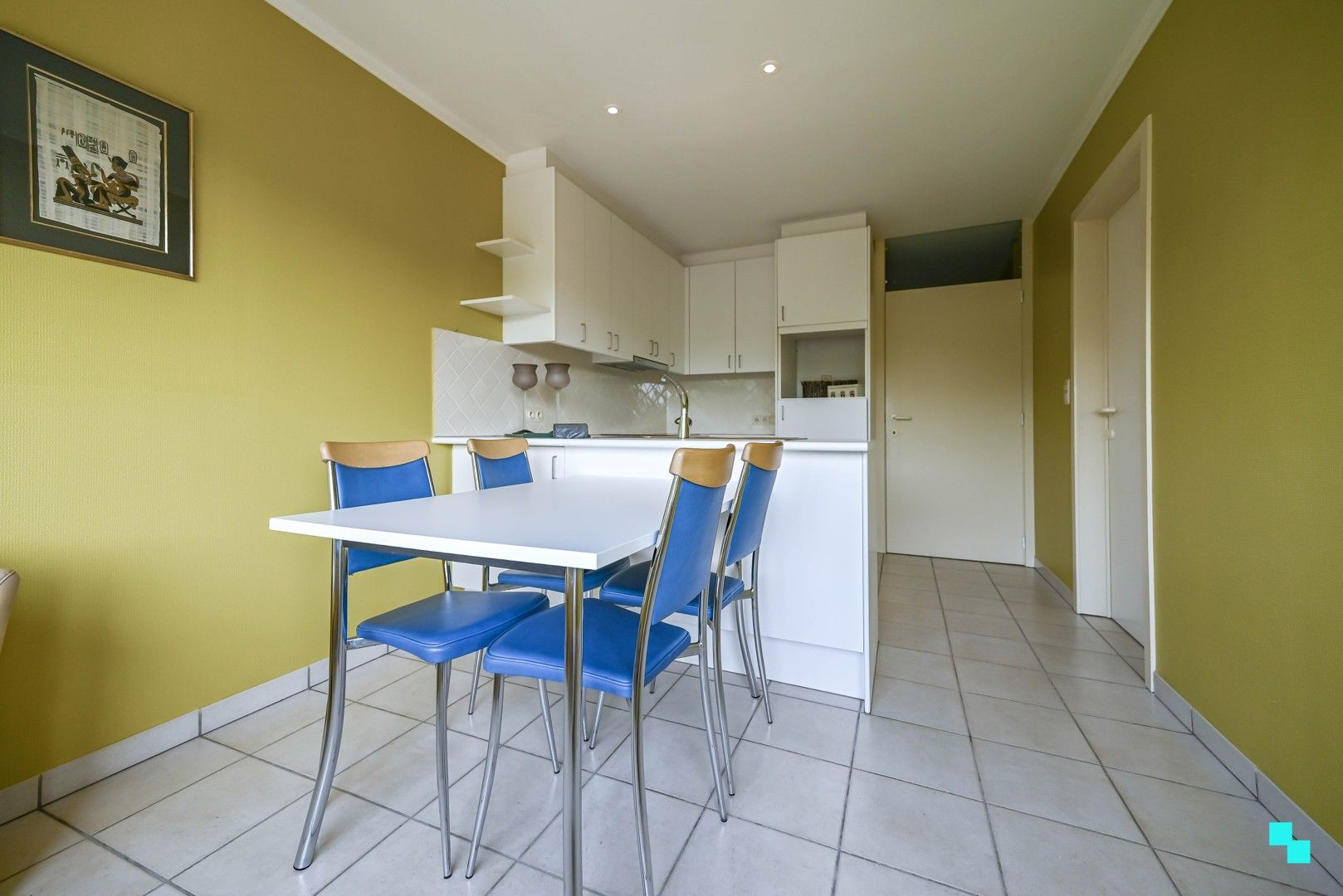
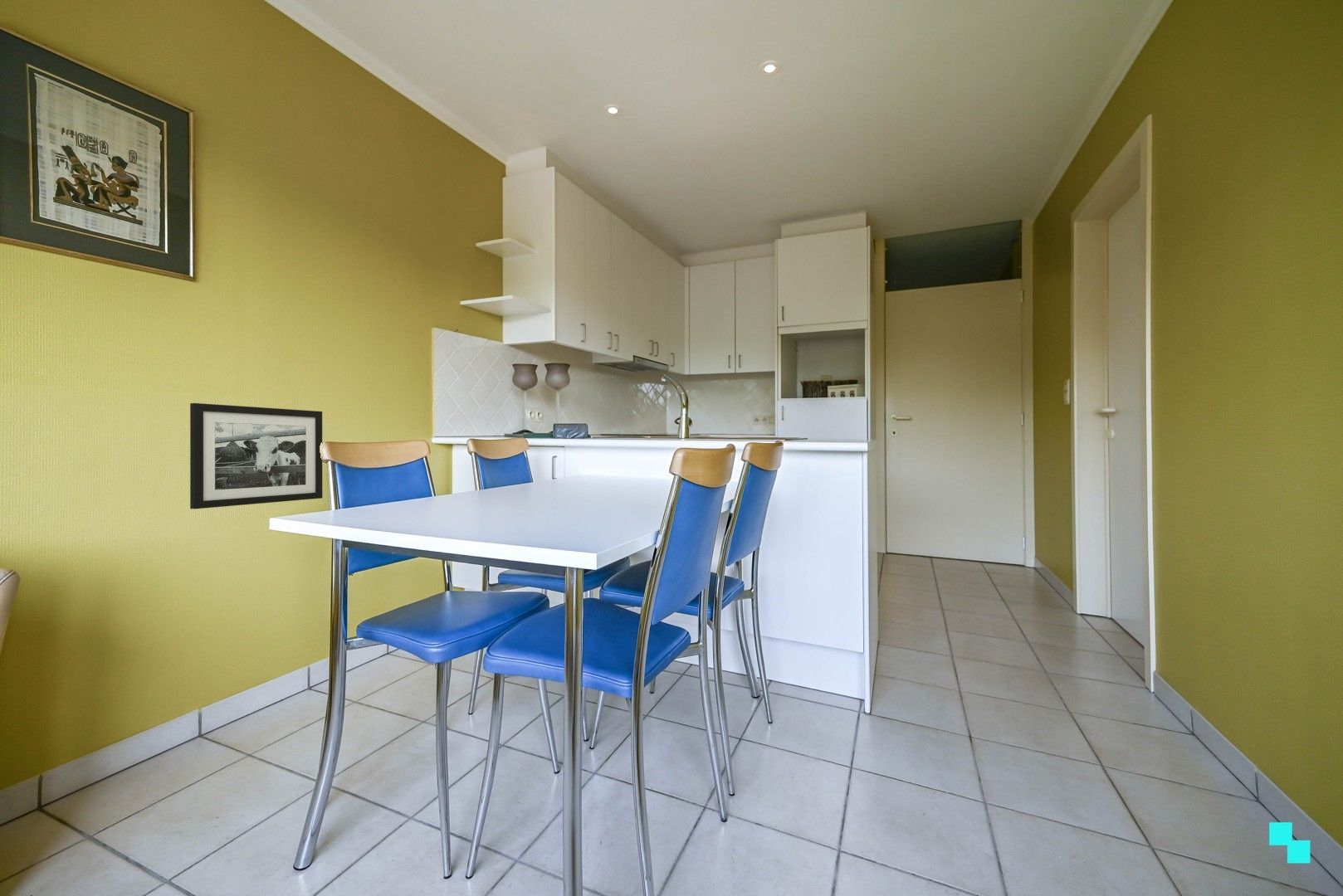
+ picture frame (262, 455)
